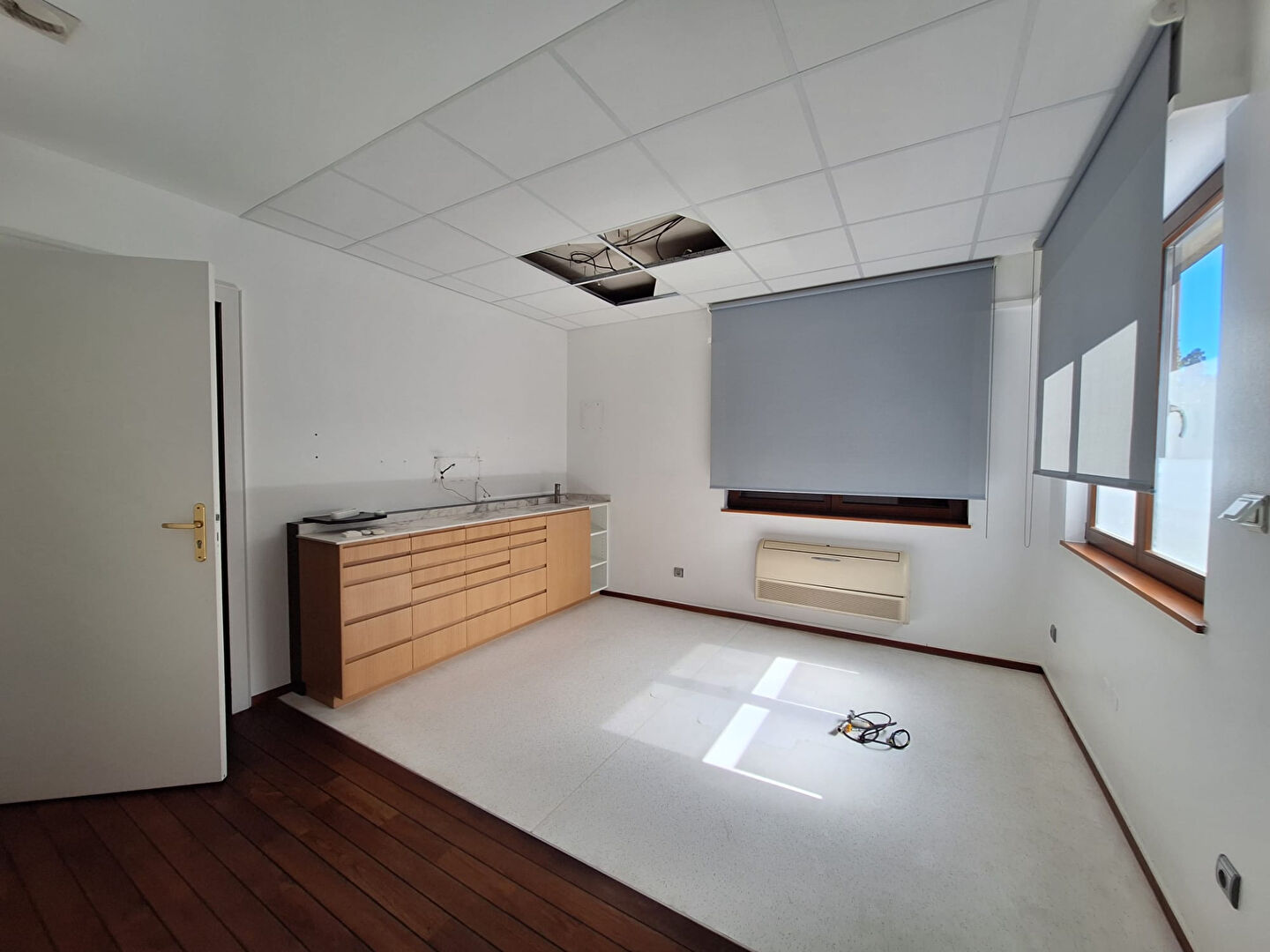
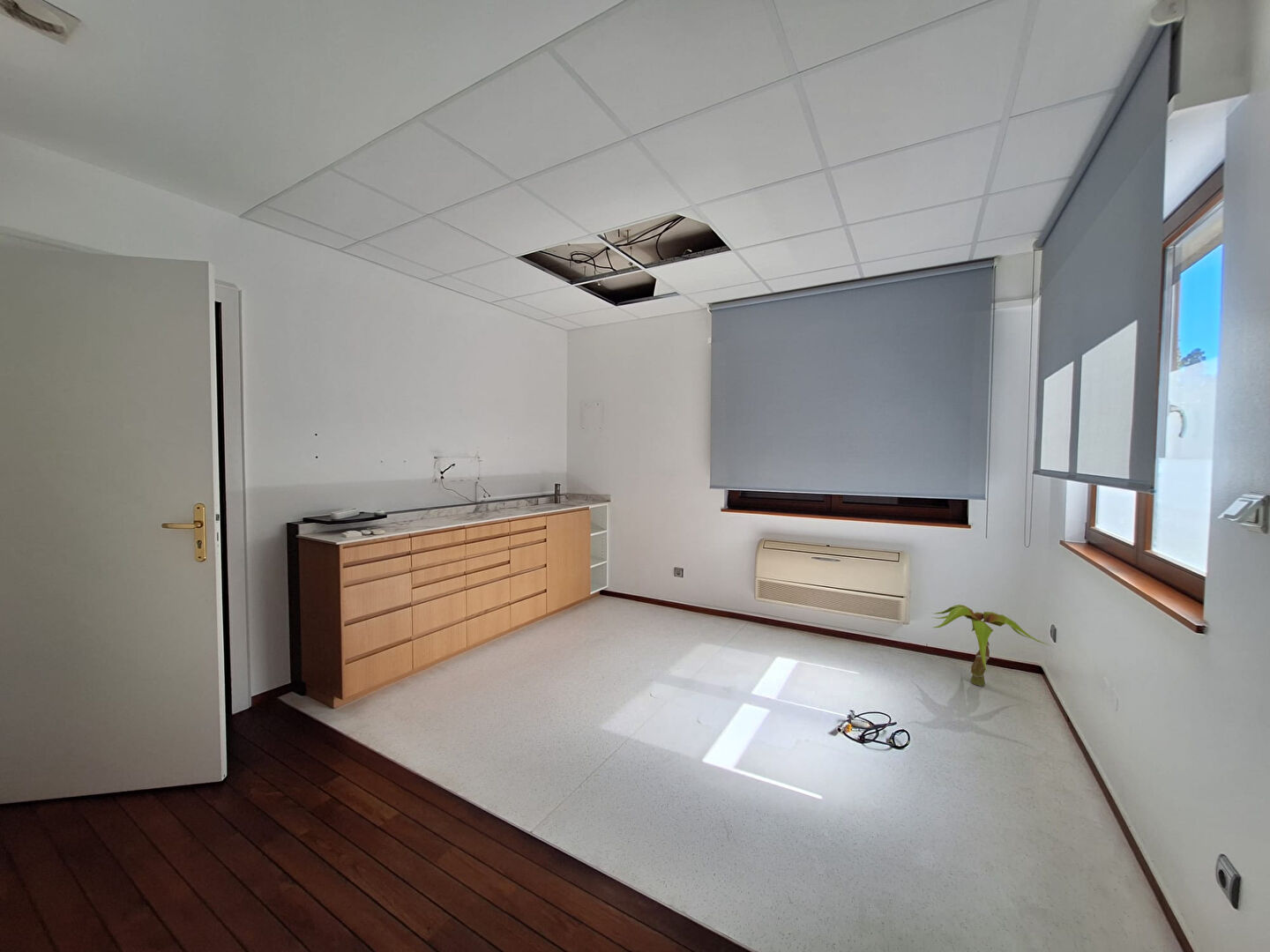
+ decorative plant (982, 644)
